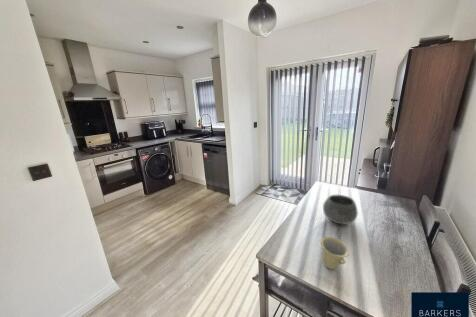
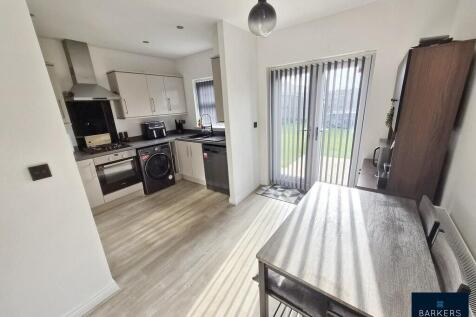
- cup (333, 255)
- bowl (339, 210)
